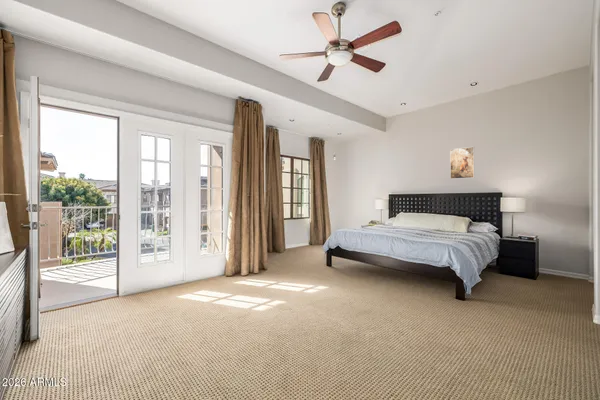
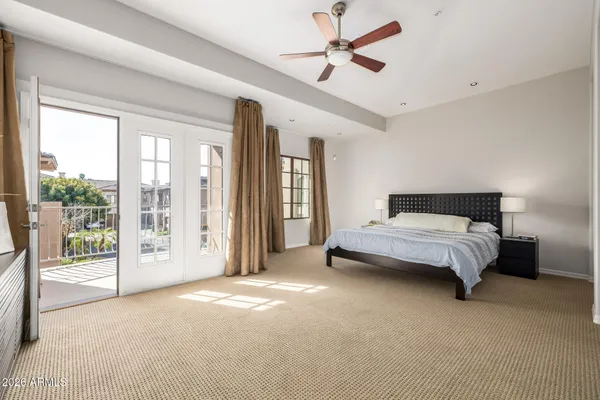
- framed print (462, 163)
